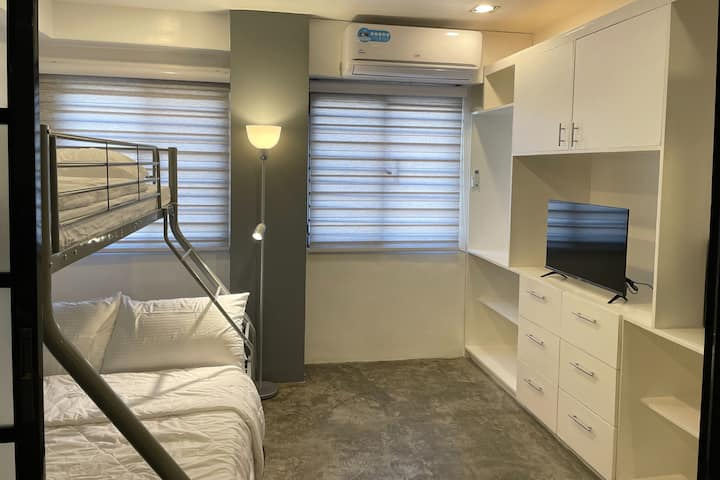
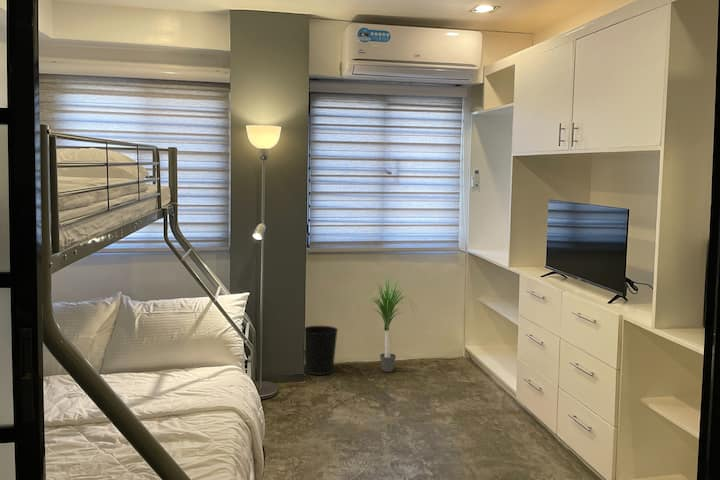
+ potted plant (387, 321)
+ wastebasket (319, 350)
